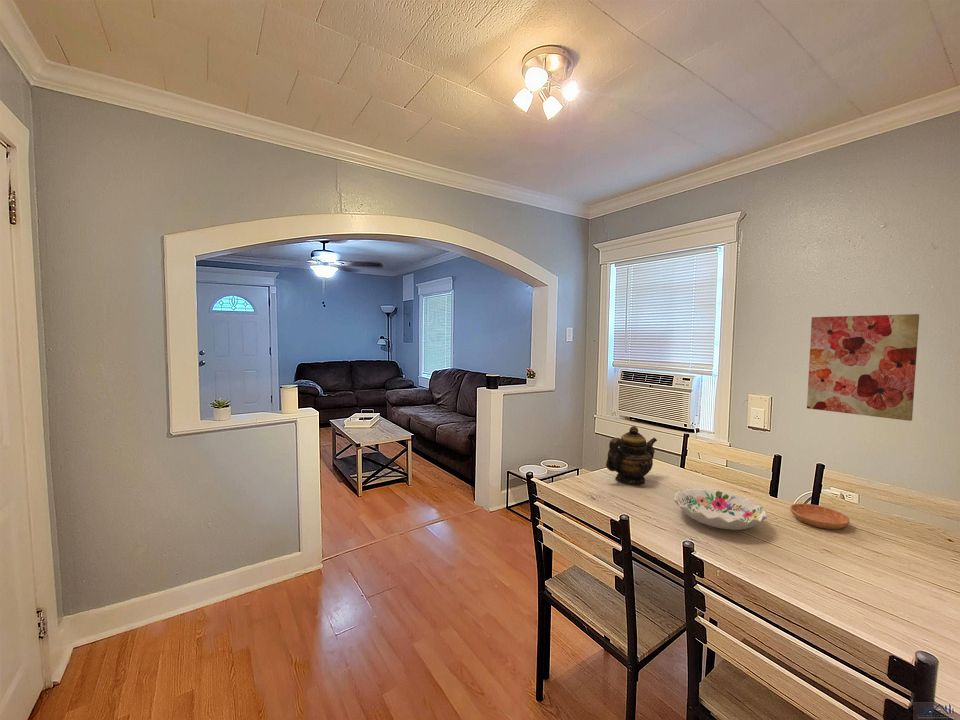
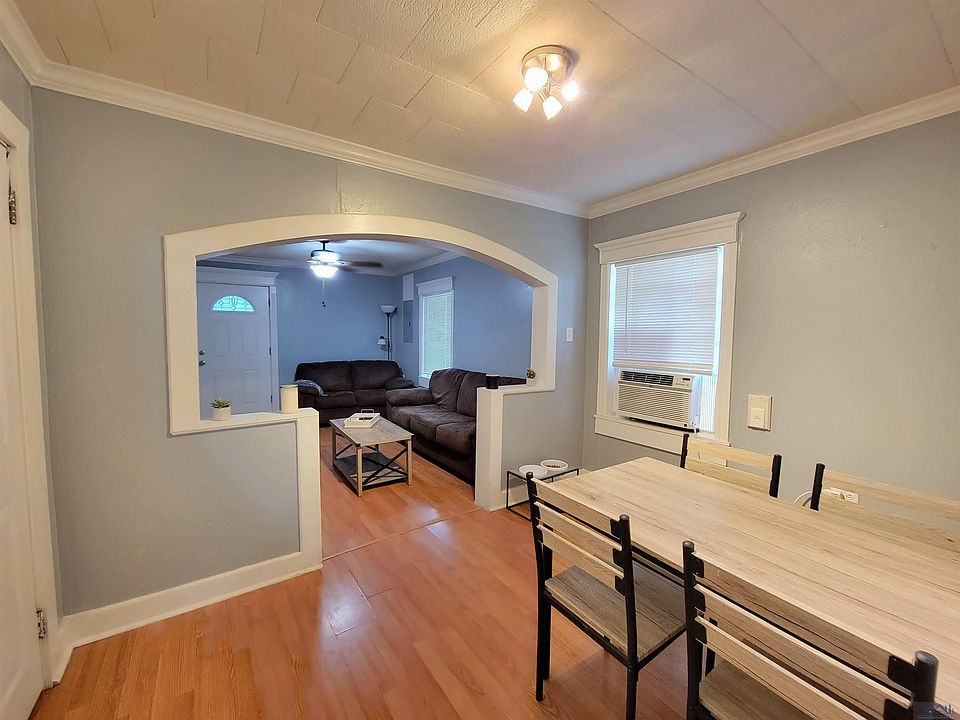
- saucer (818, 516)
- decorative bowl (717, 511)
- wall art (858, 365)
- teapot (631, 453)
